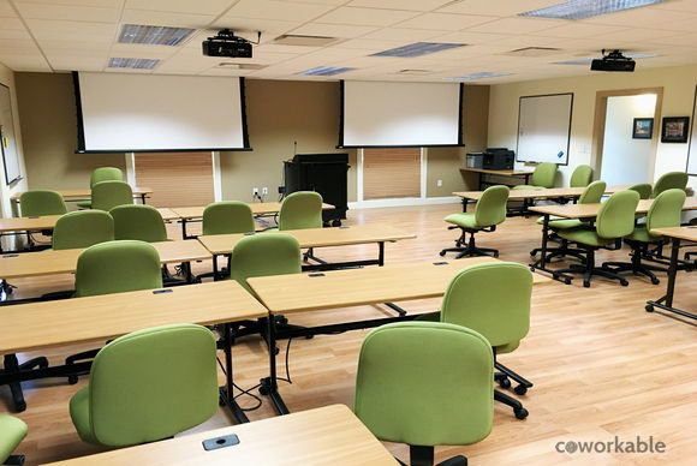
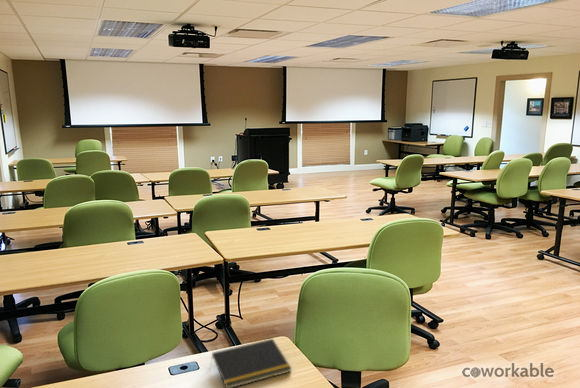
+ notepad (251, 361)
